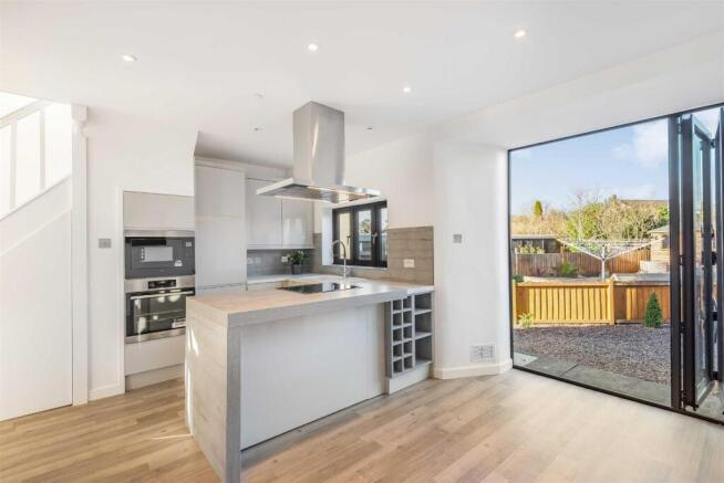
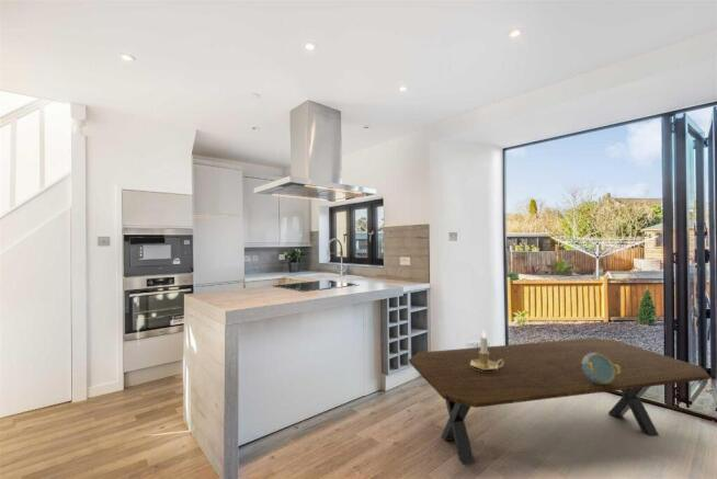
+ candlestick (486, 347)
+ decorative bowl (598, 367)
+ dining table (549, 398)
